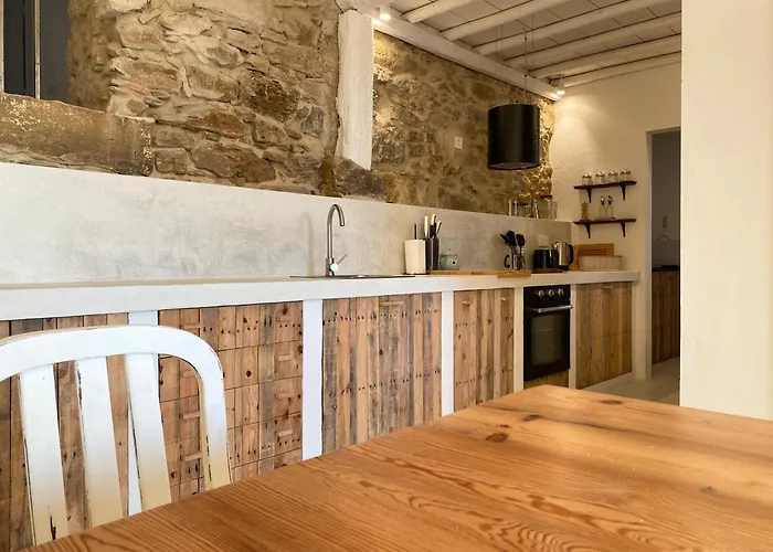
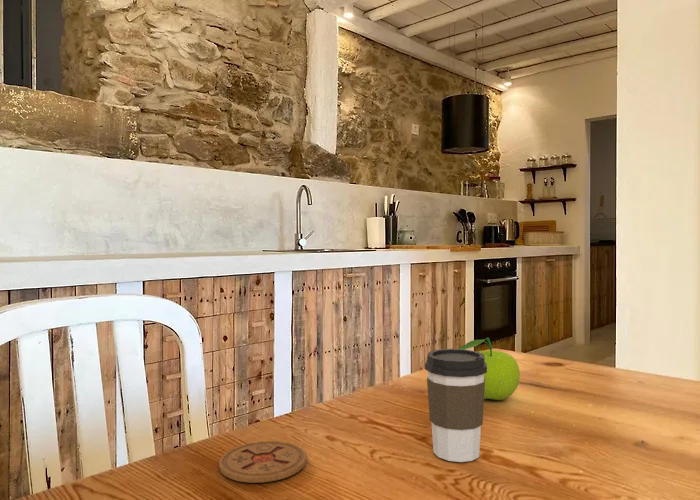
+ coaster (263, 460)
+ fruit (487, 368)
+ coffee cup (456, 403)
